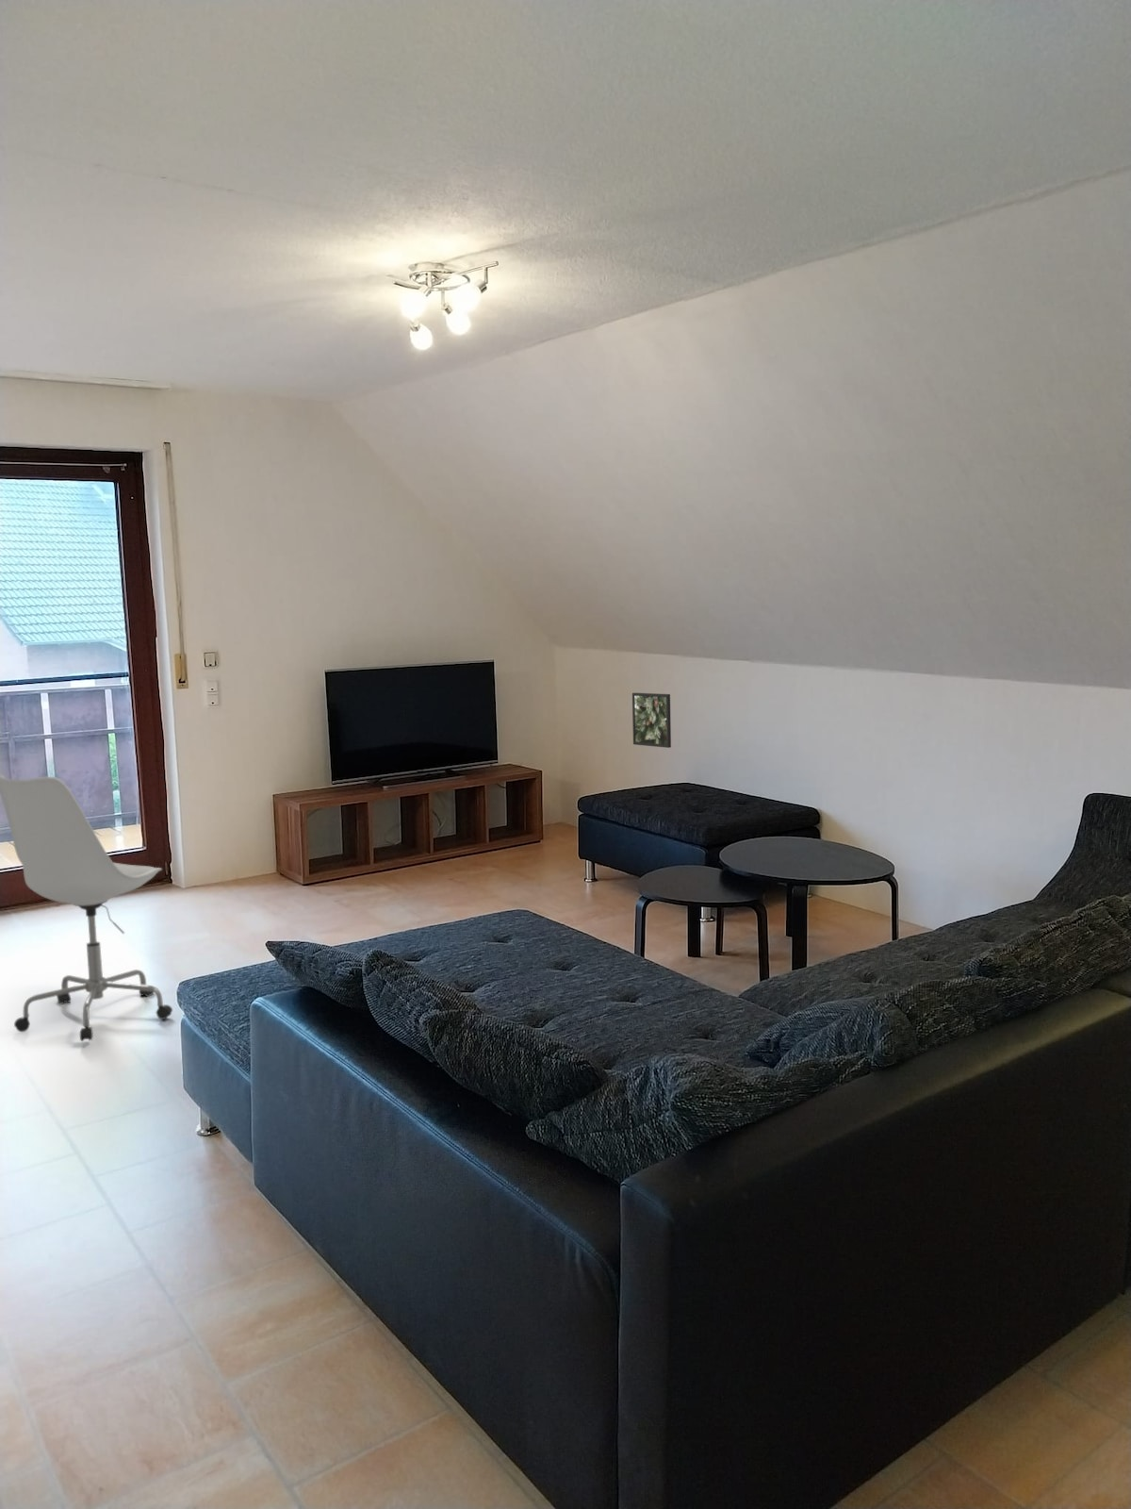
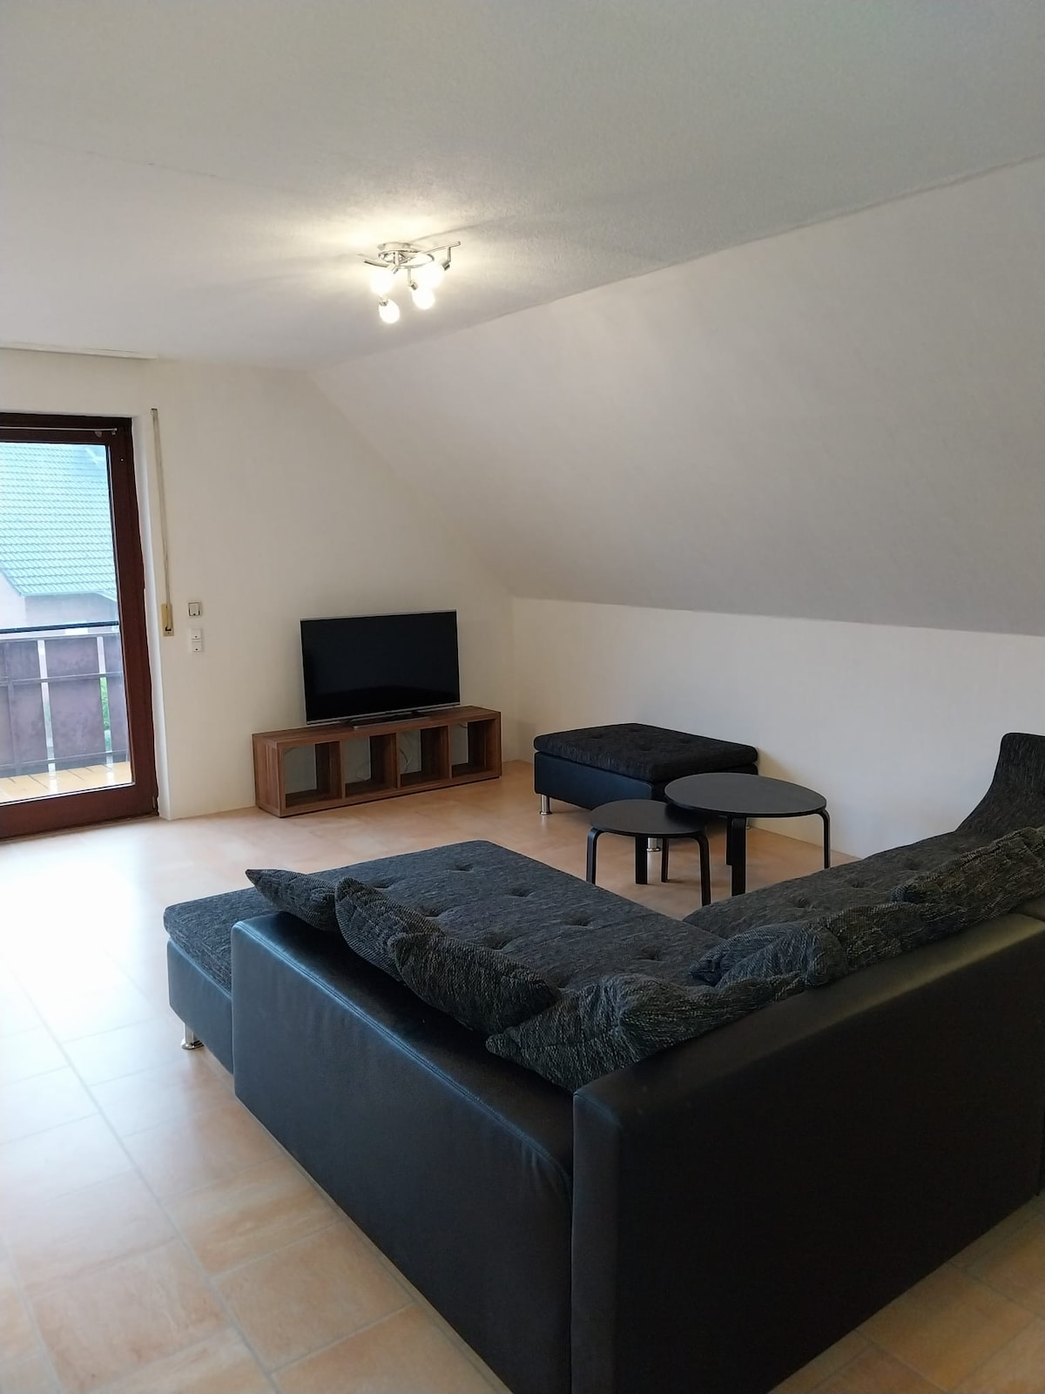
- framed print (651, 720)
- chair (88, 894)
